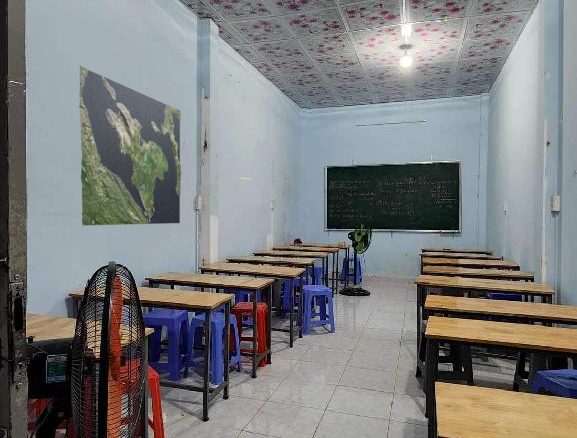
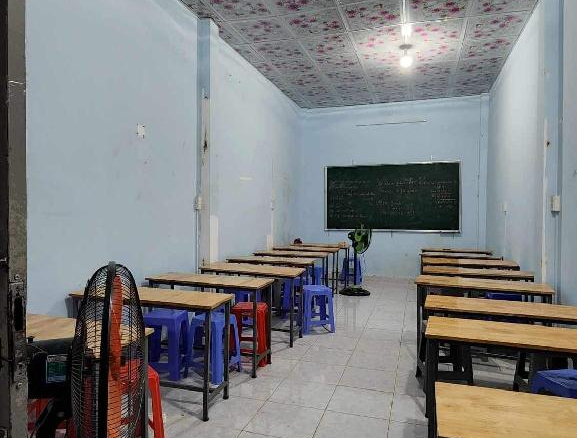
- world map (139, 158)
